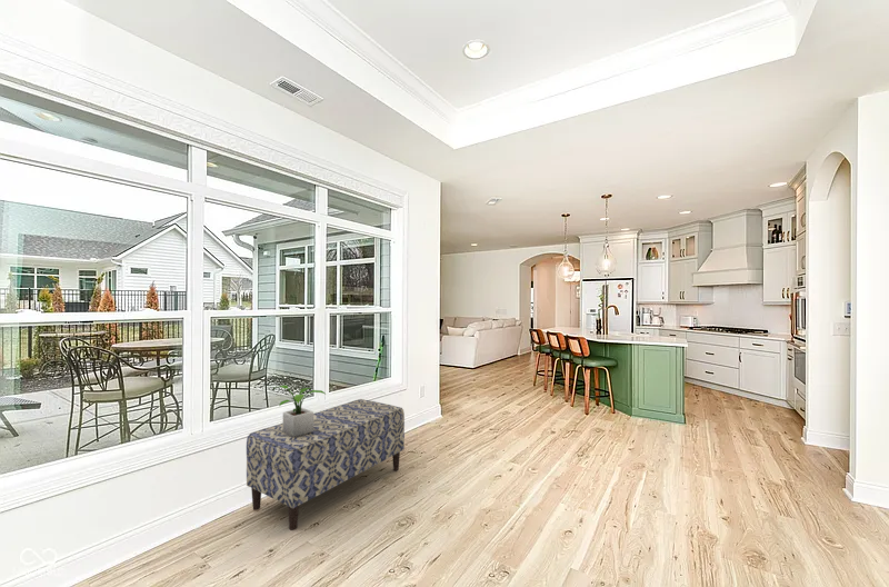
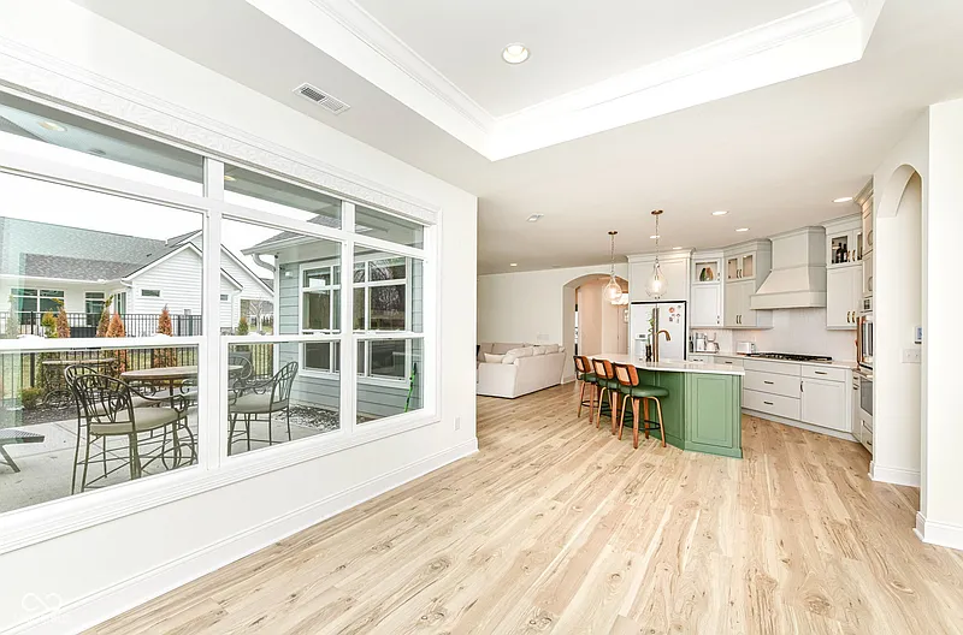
- bench (333, 452)
- potted plant (297, 408)
